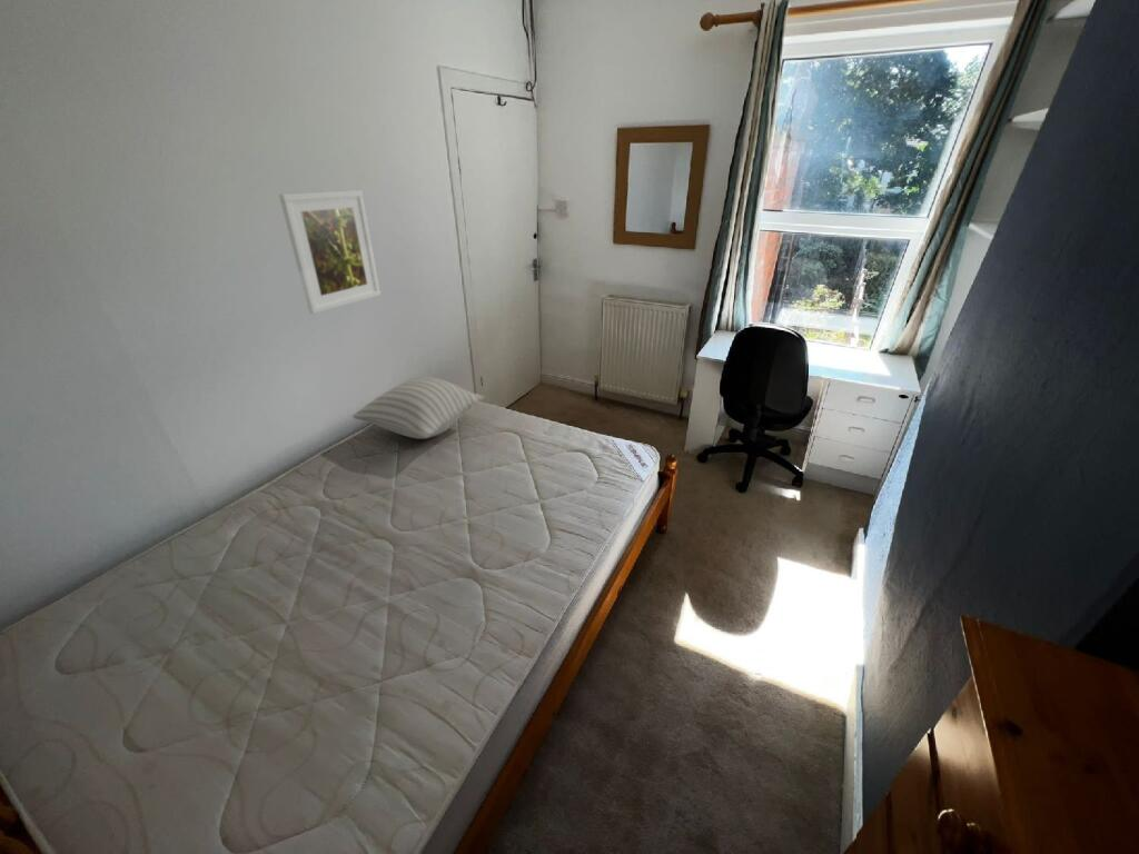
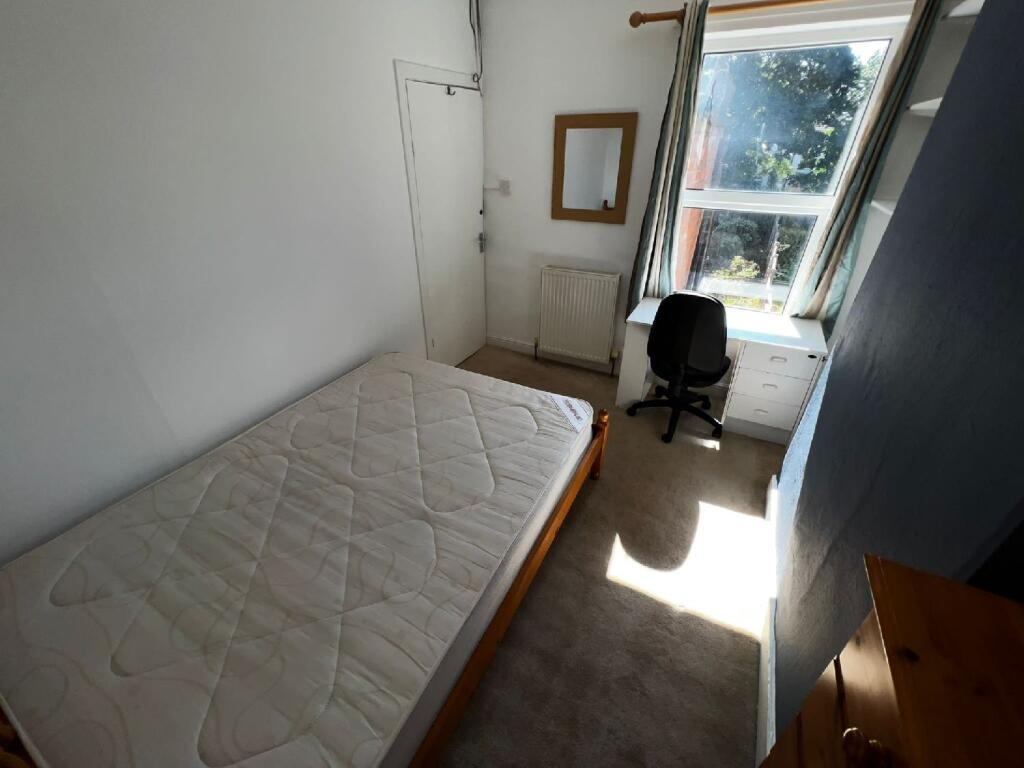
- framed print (336, 250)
- pillow (420, 406)
